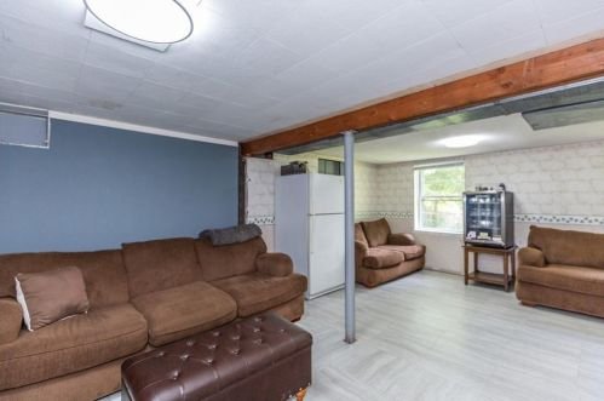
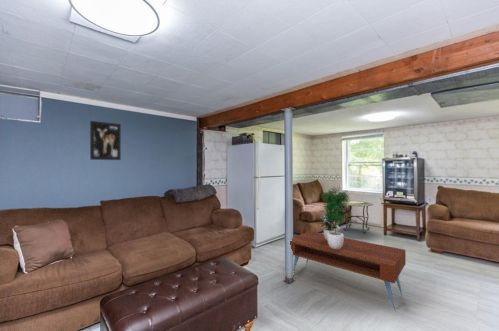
+ coffee table (342, 264)
+ wall art (105, 141)
+ potted plant (333, 213)
+ side table (357, 216)
